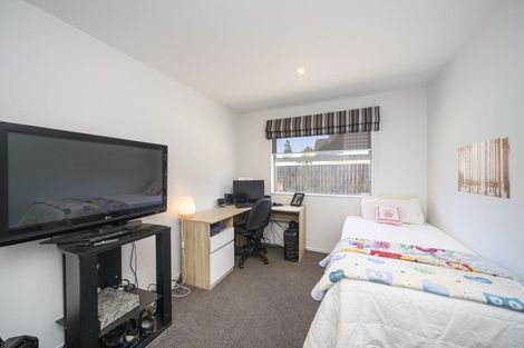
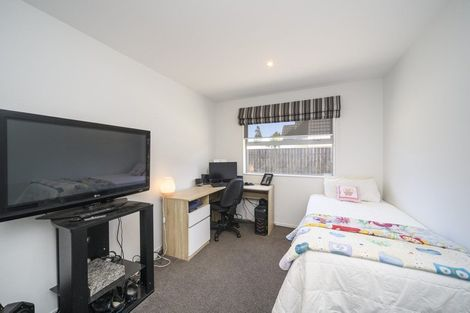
- wall art (479, 168)
